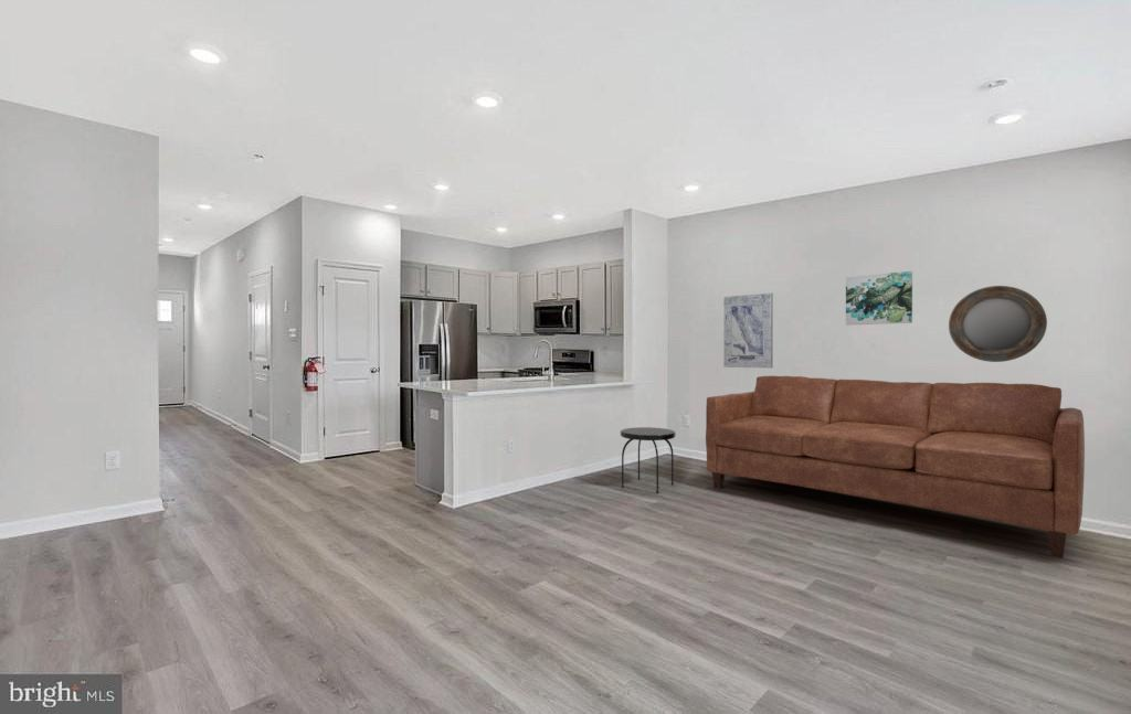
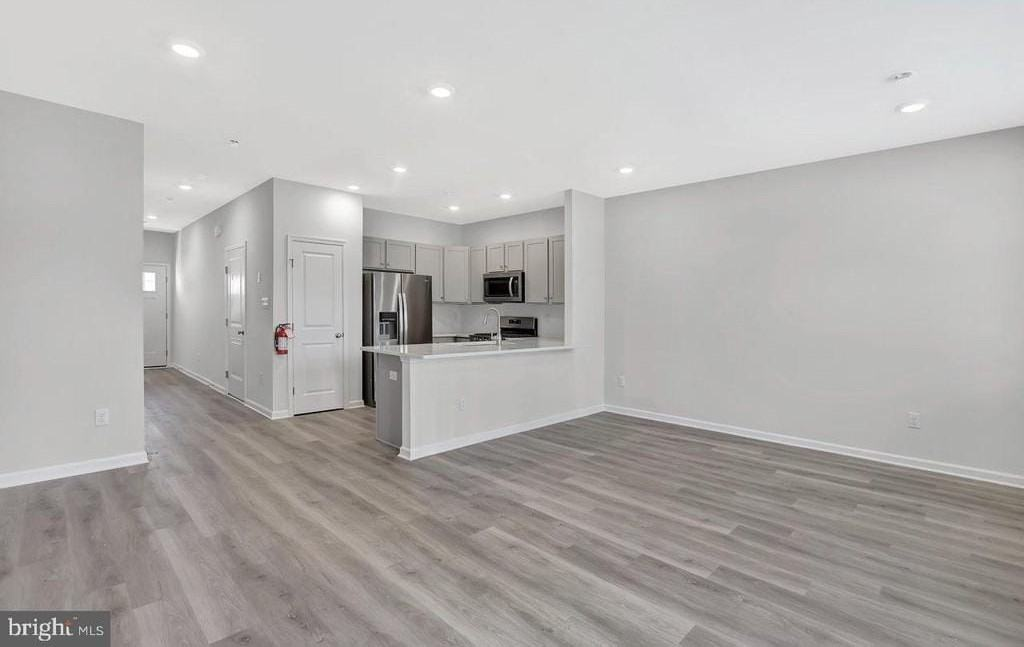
- home mirror (995, 323)
- side table (638, 458)
- sofa (869, 443)
- wall art (877, 299)
- wall art (747, 331)
